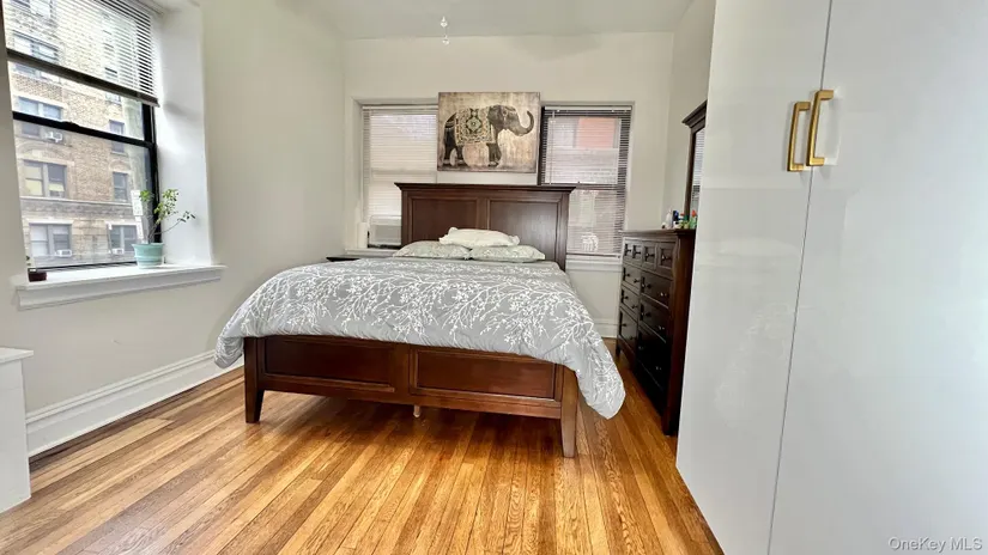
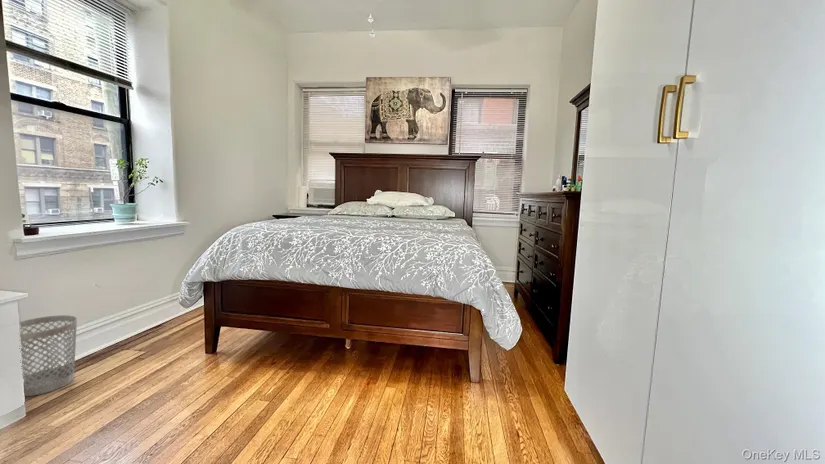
+ wastebasket (43, 354)
